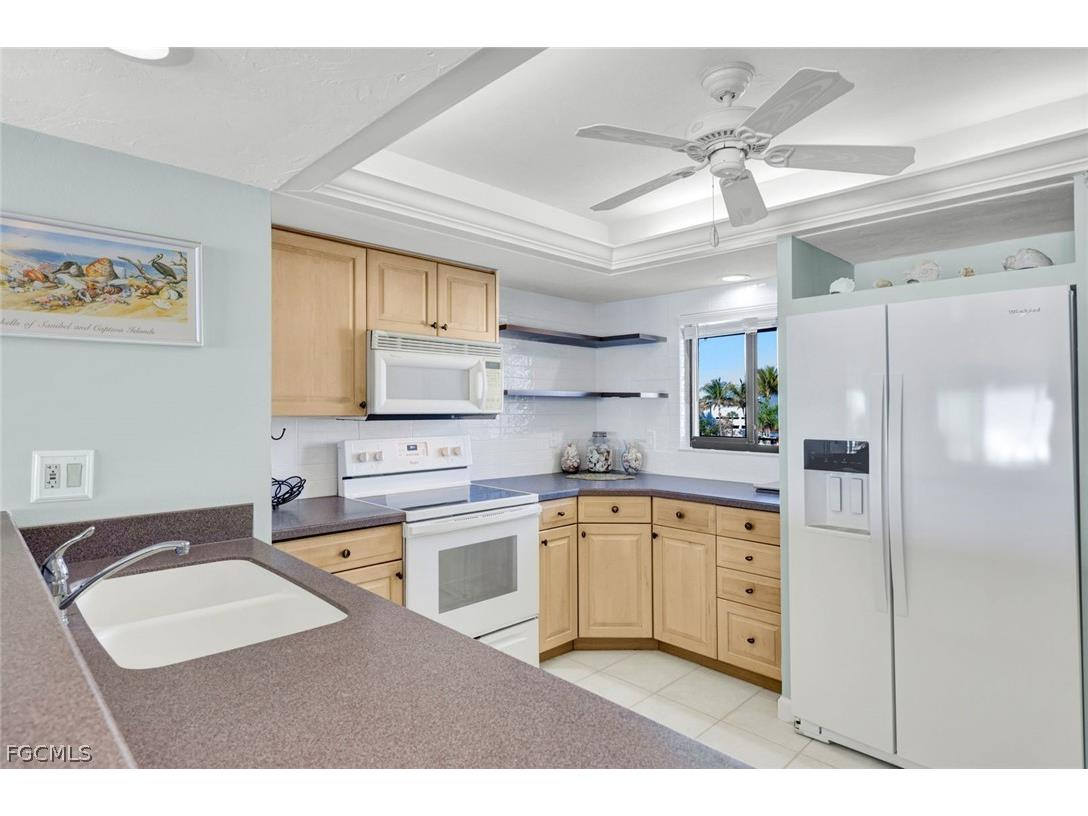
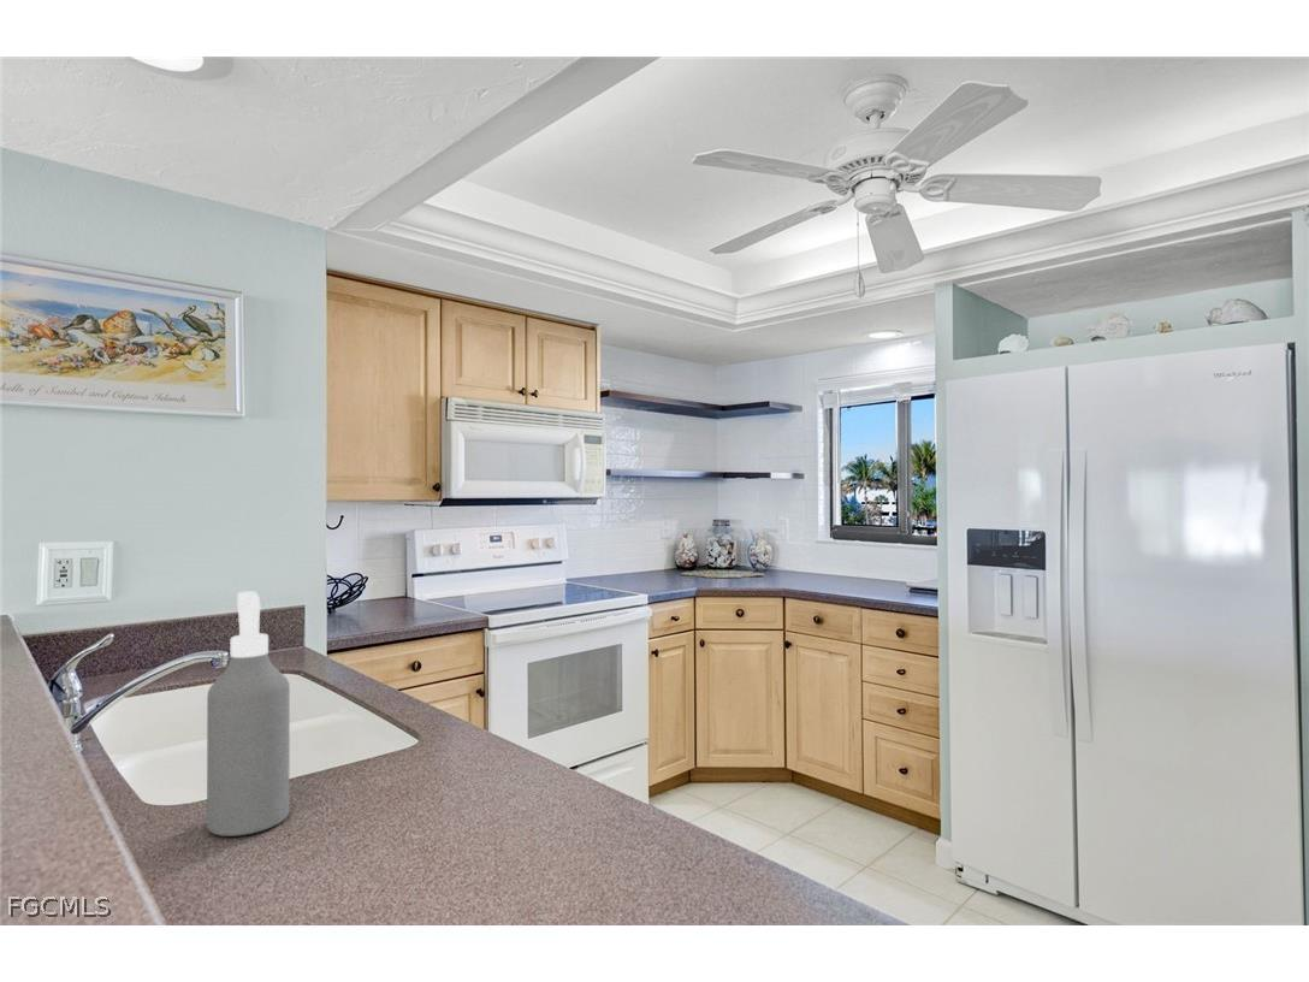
+ spray bottle (248, 705)
